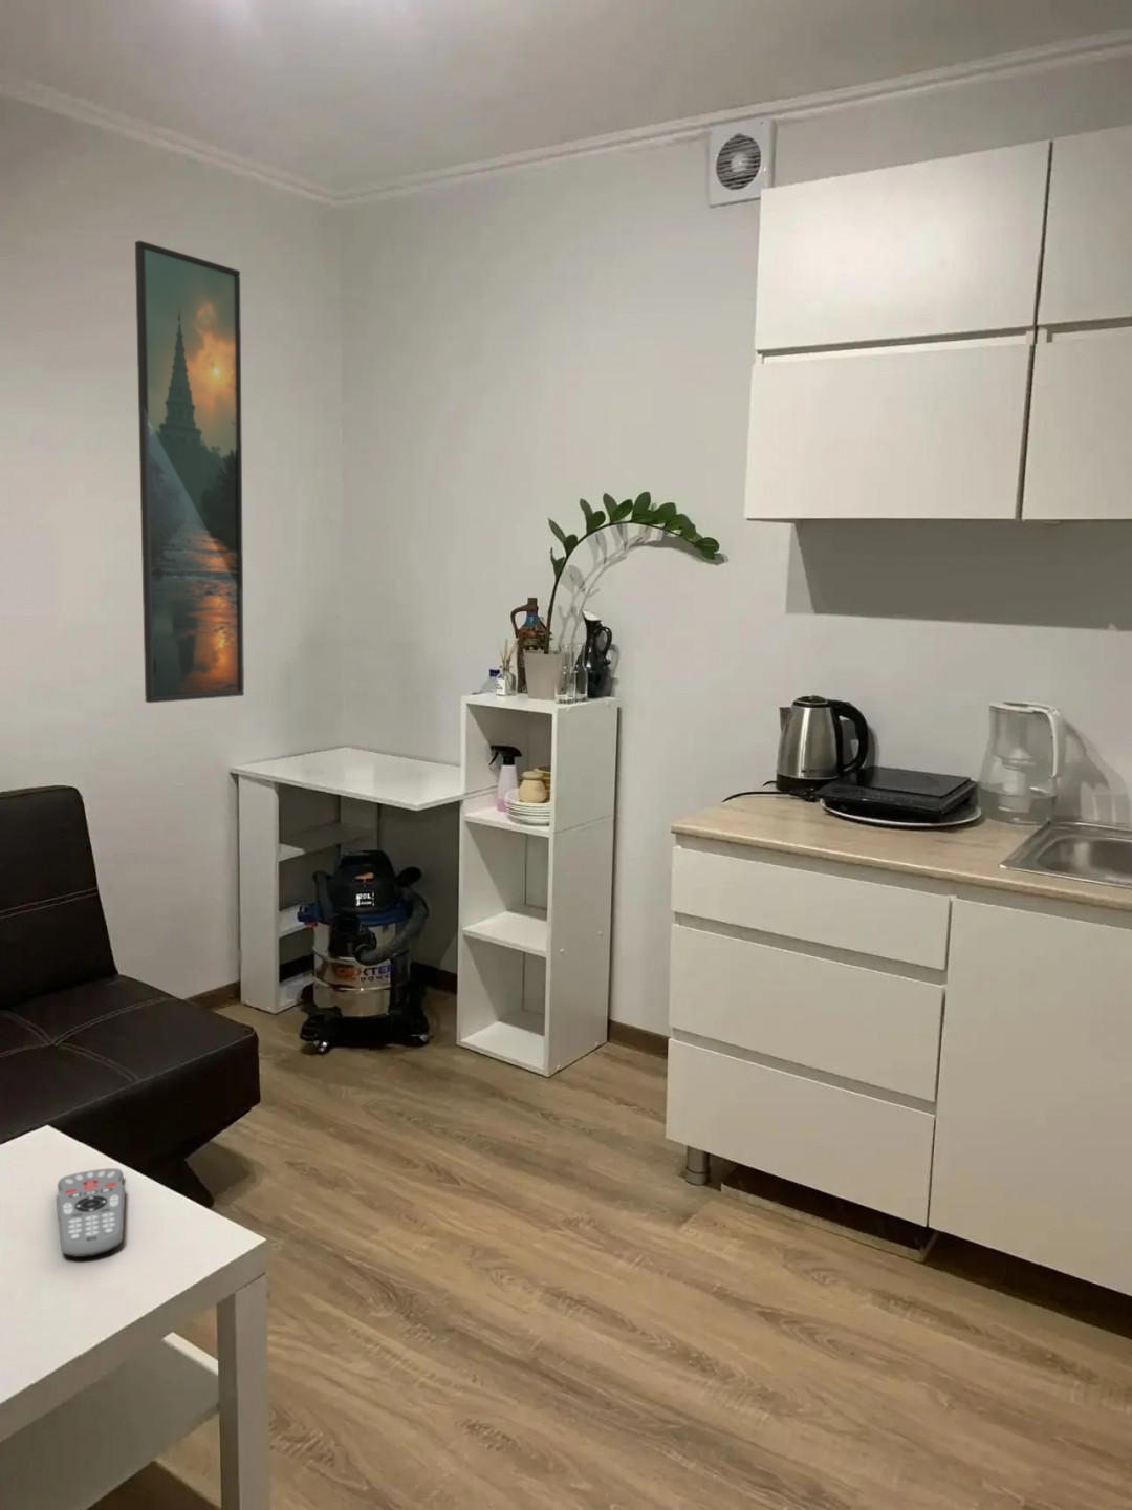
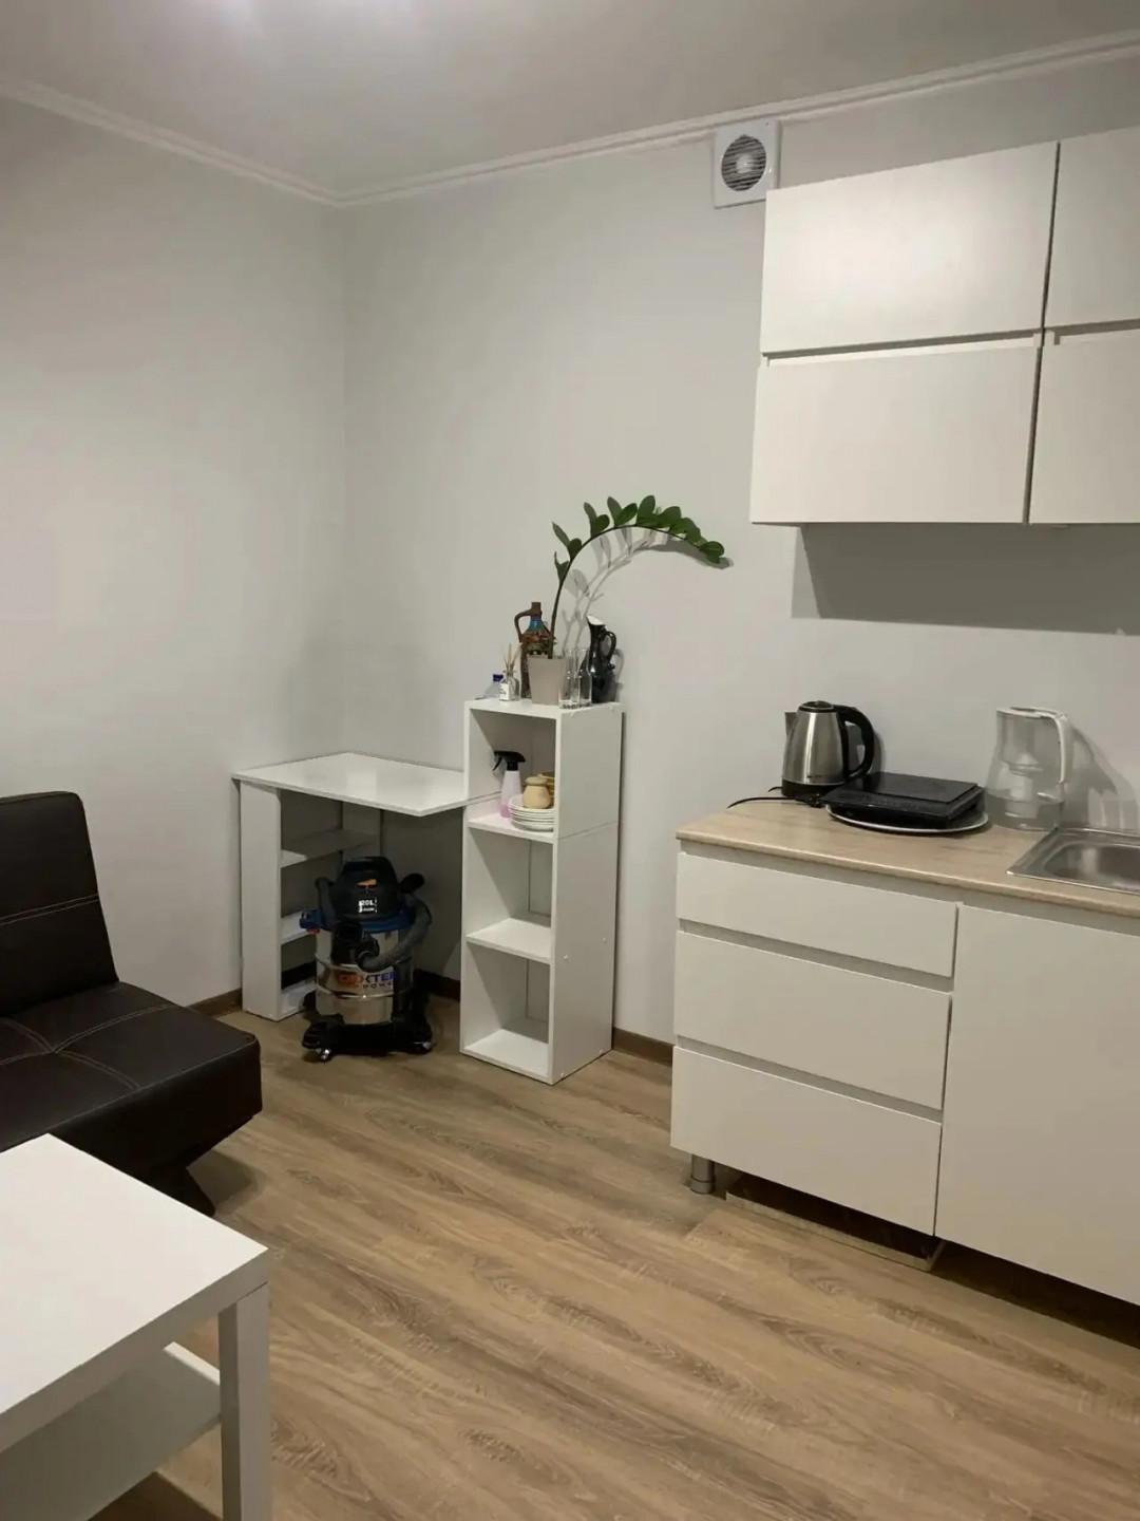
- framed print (193, 484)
- remote control (92, 1212)
